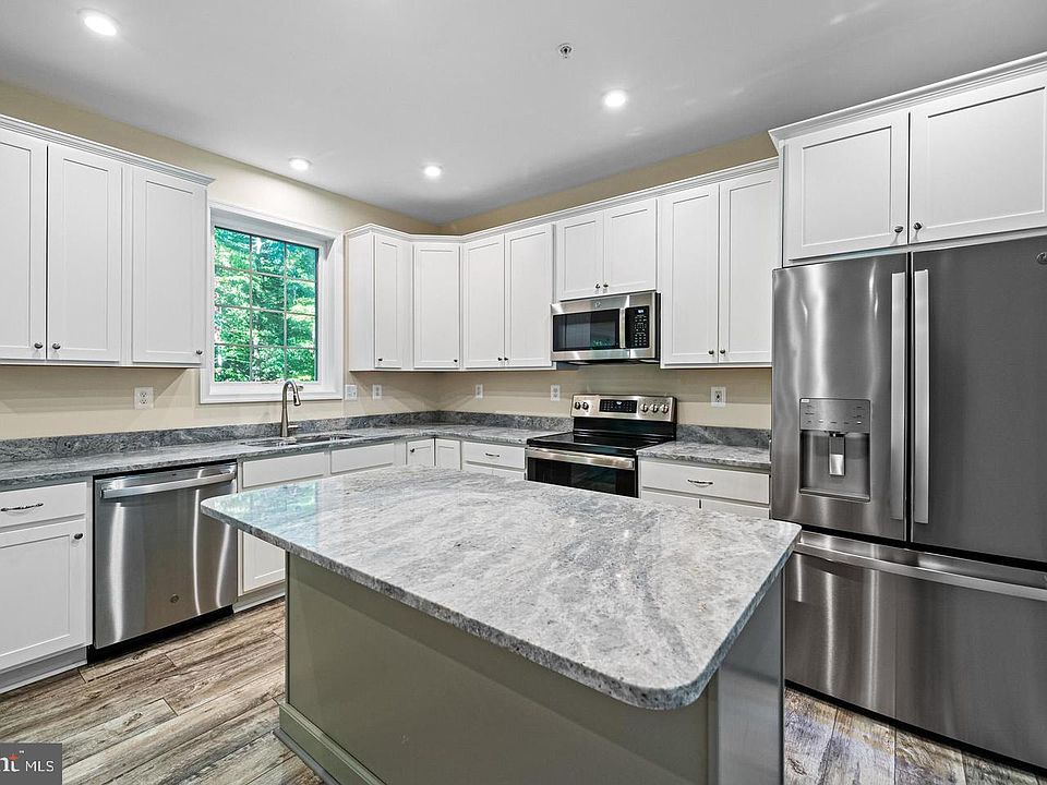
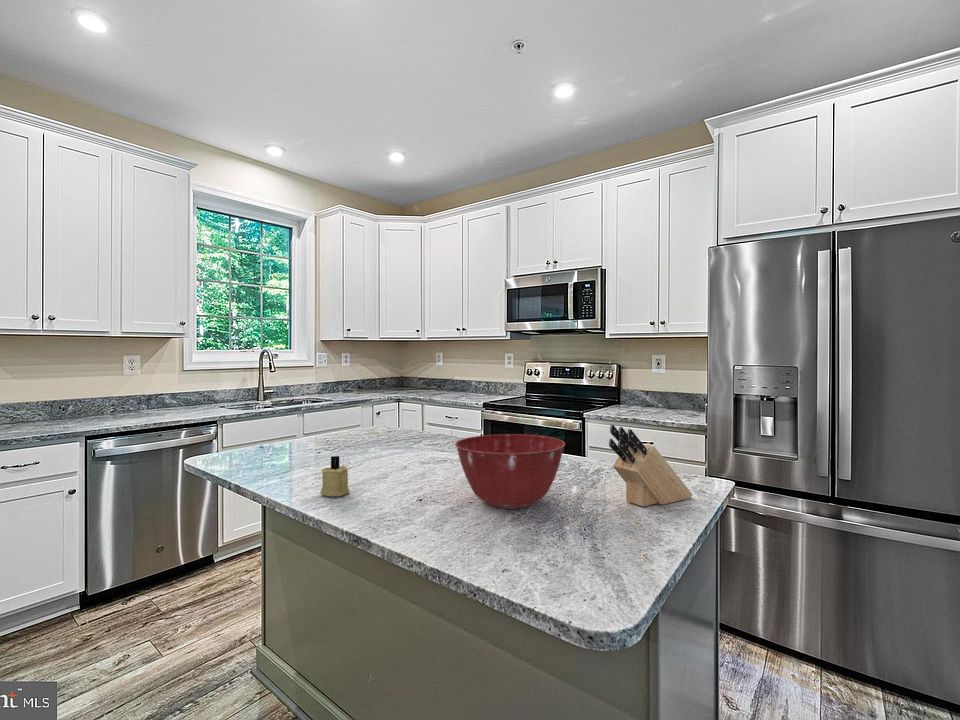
+ knife block (648, 462)
+ mixing bowl (509, 471)
+ candle (335, 474)
